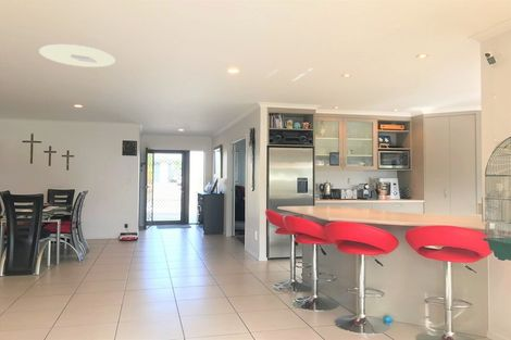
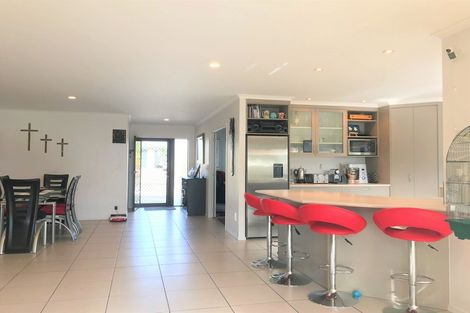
- ceiling light (78, 53)
